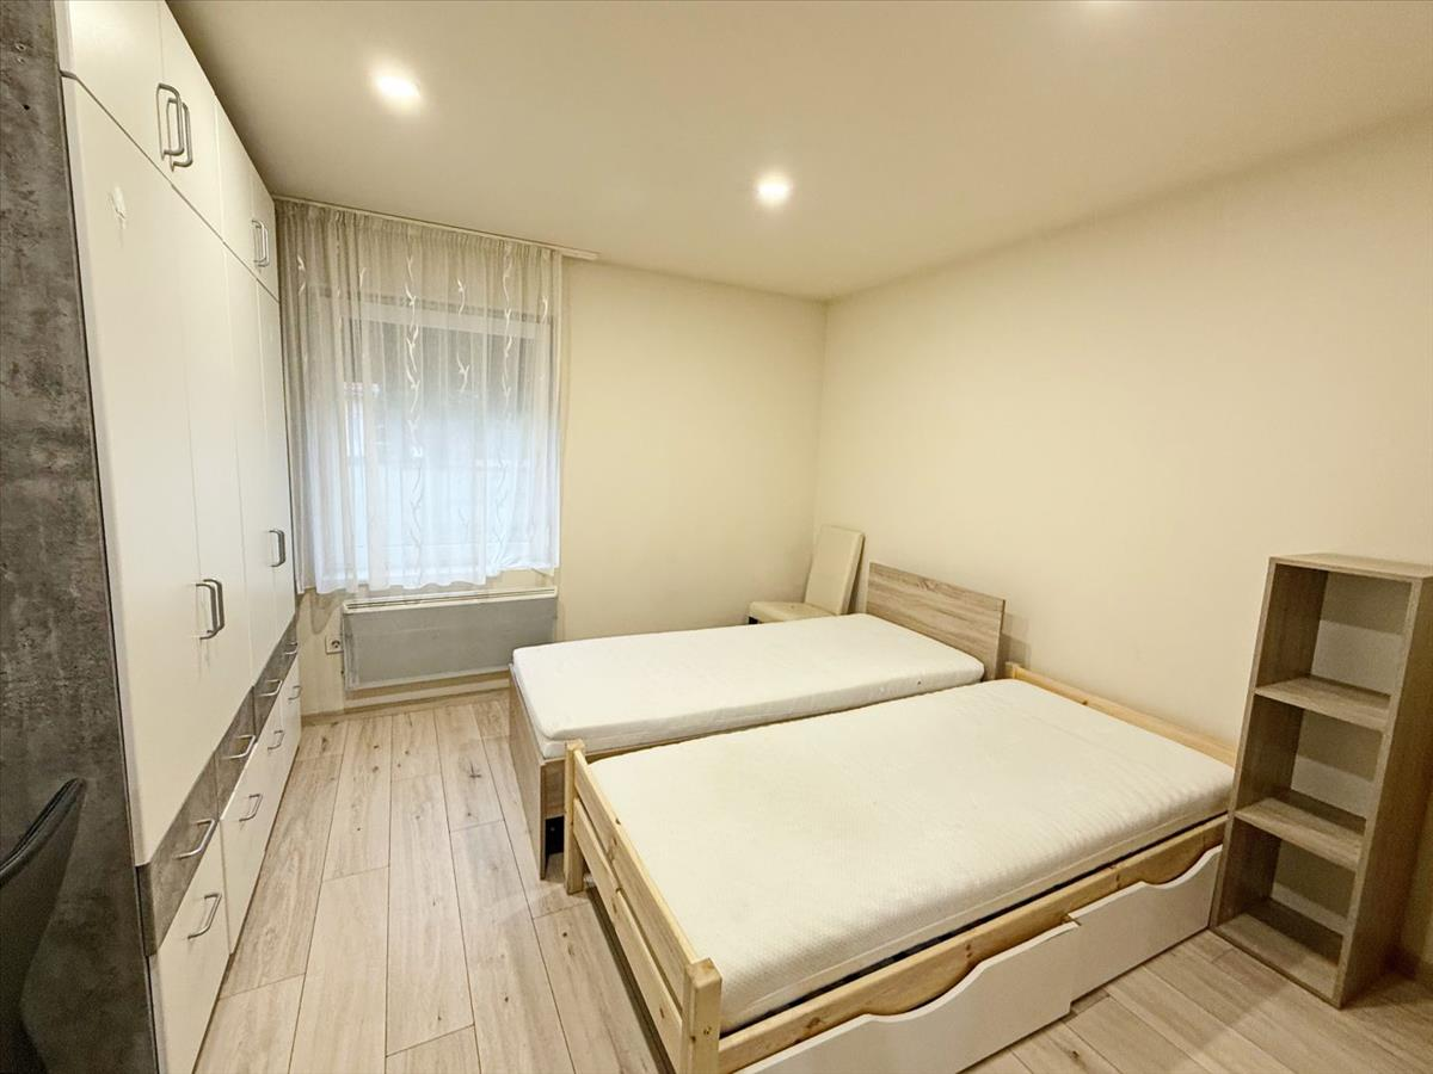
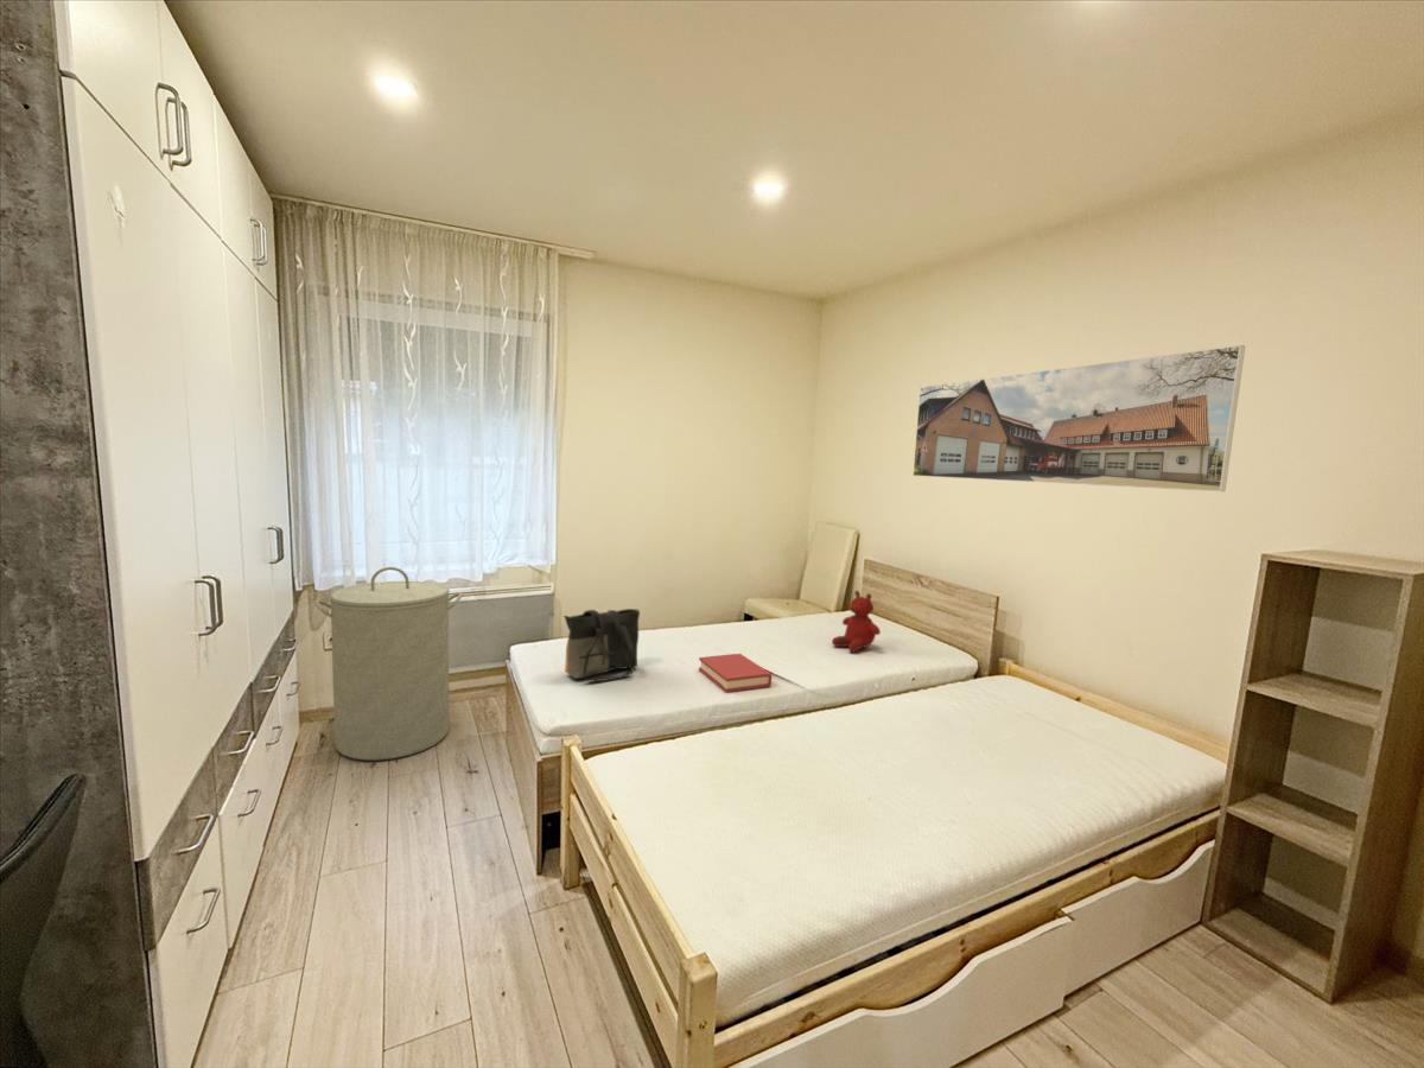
+ hardback book (733, 670)
+ teddy bear (856, 619)
+ laundry hamper (393, 653)
+ tote bag (605, 642)
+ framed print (1037, 426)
